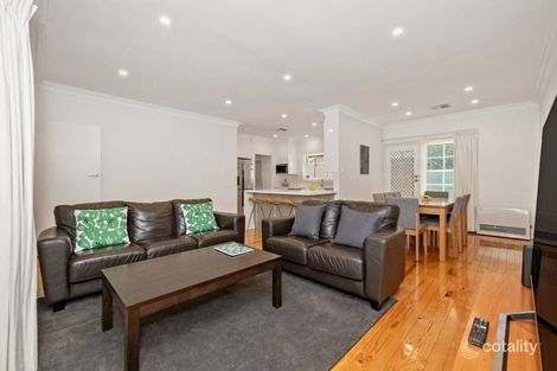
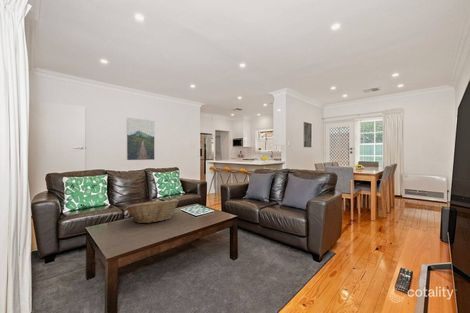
+ fruit basket (153, 208)
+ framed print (141, 139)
